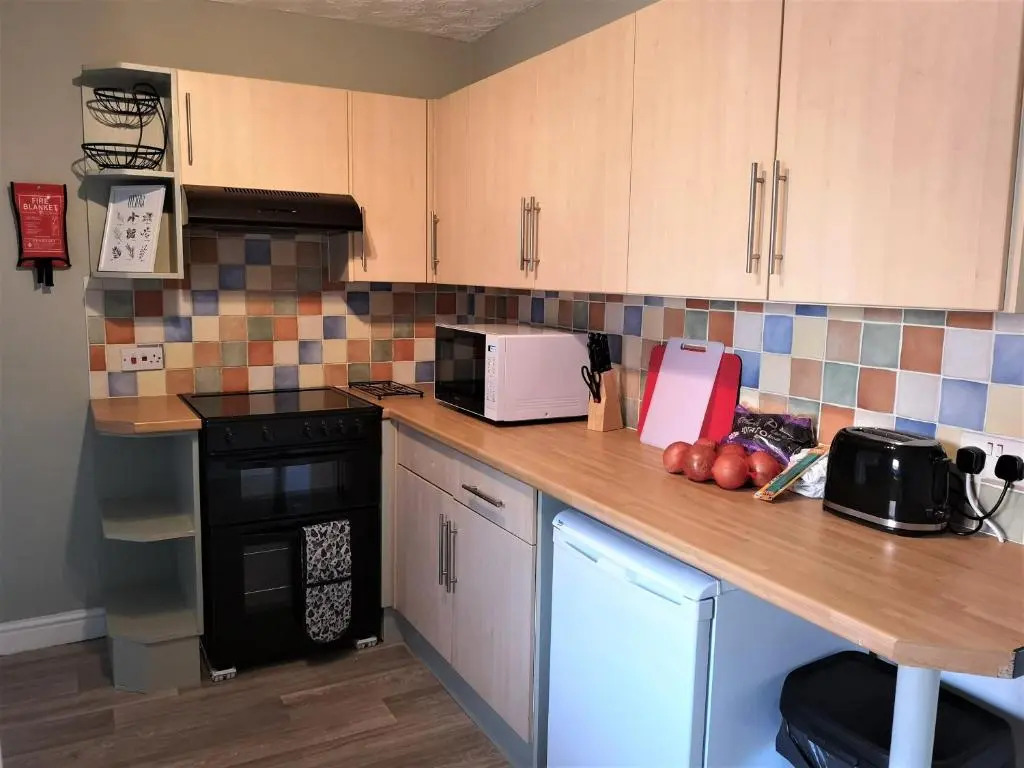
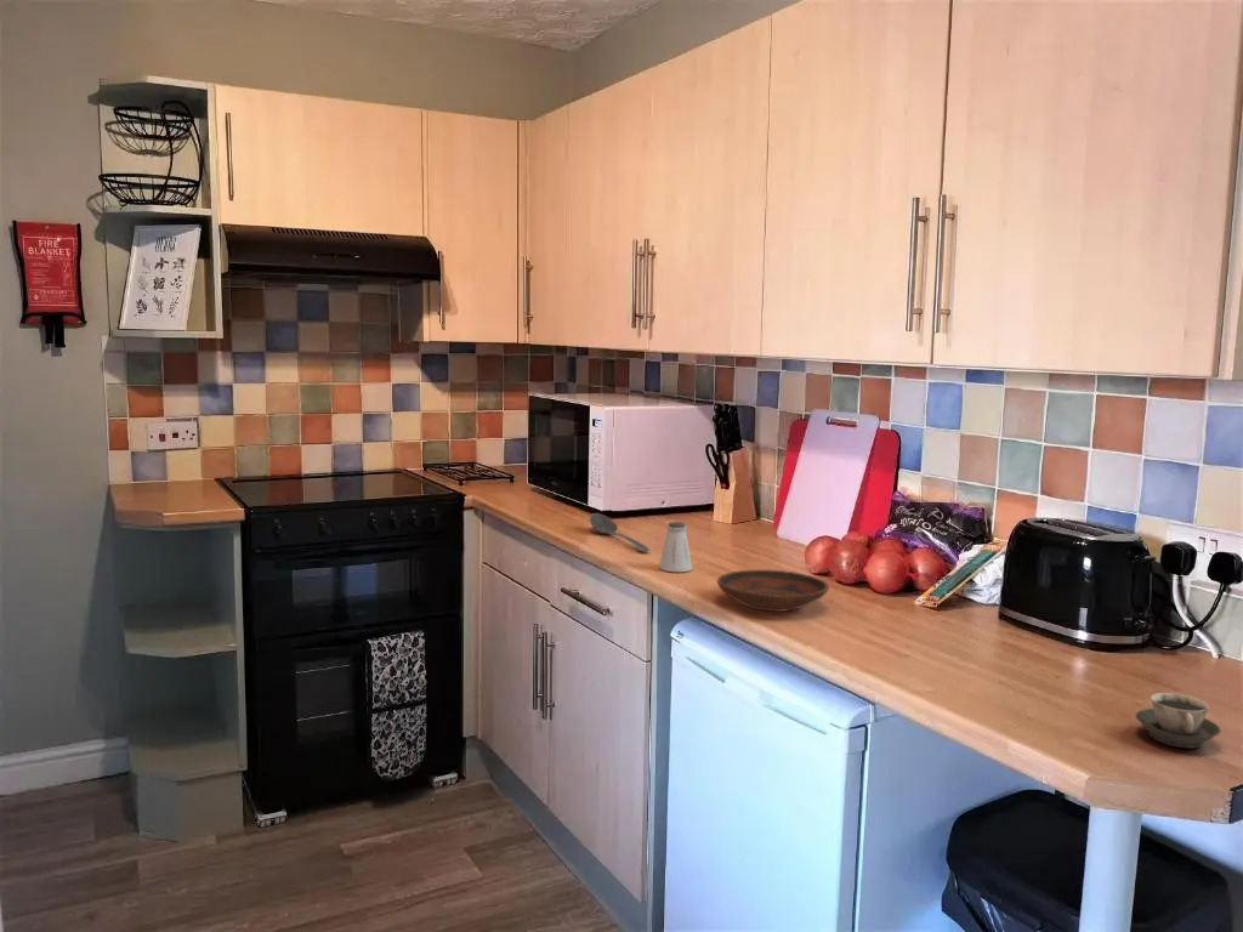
+ saltshaker (676, 545)
+ stirrer (618, 533)
+ bowl (771, 592)
+ cup (1177, 720)
